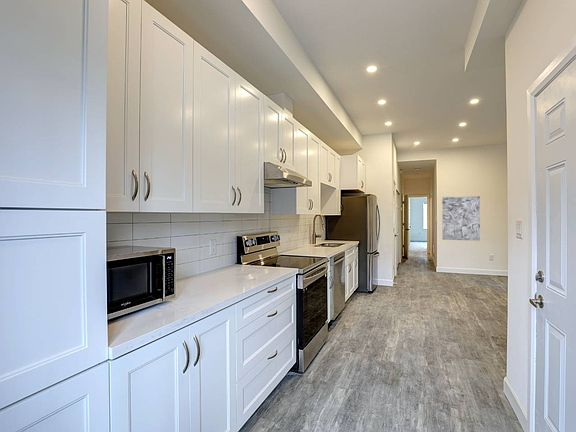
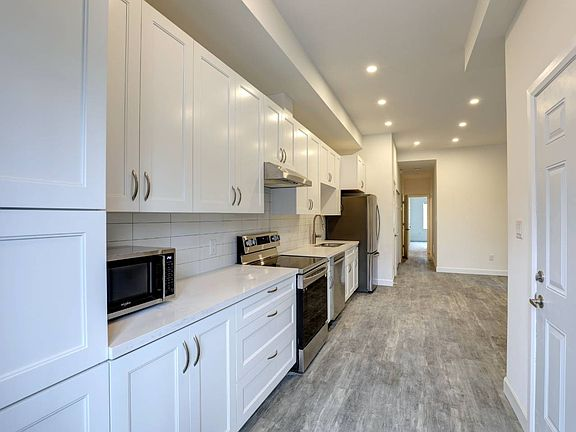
- wall art (460, 218)
